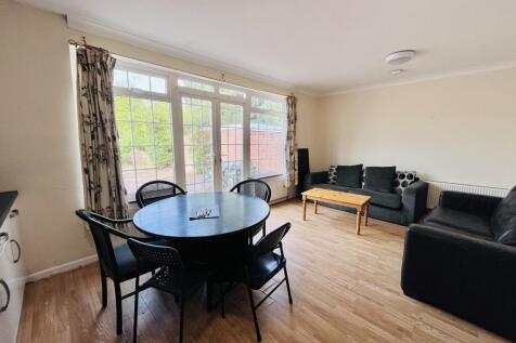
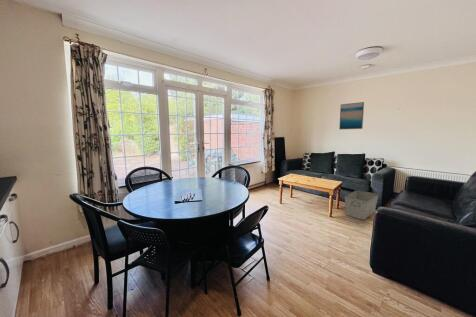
+ wall art (351, 116)
+ storage bin (361, 204)
